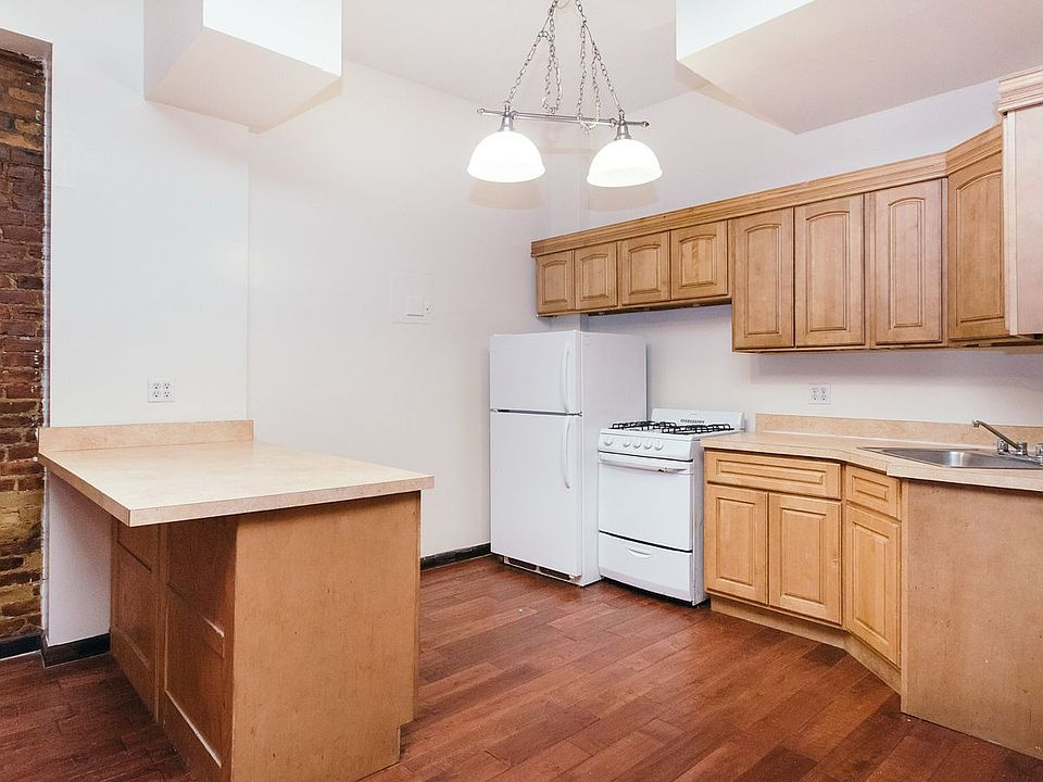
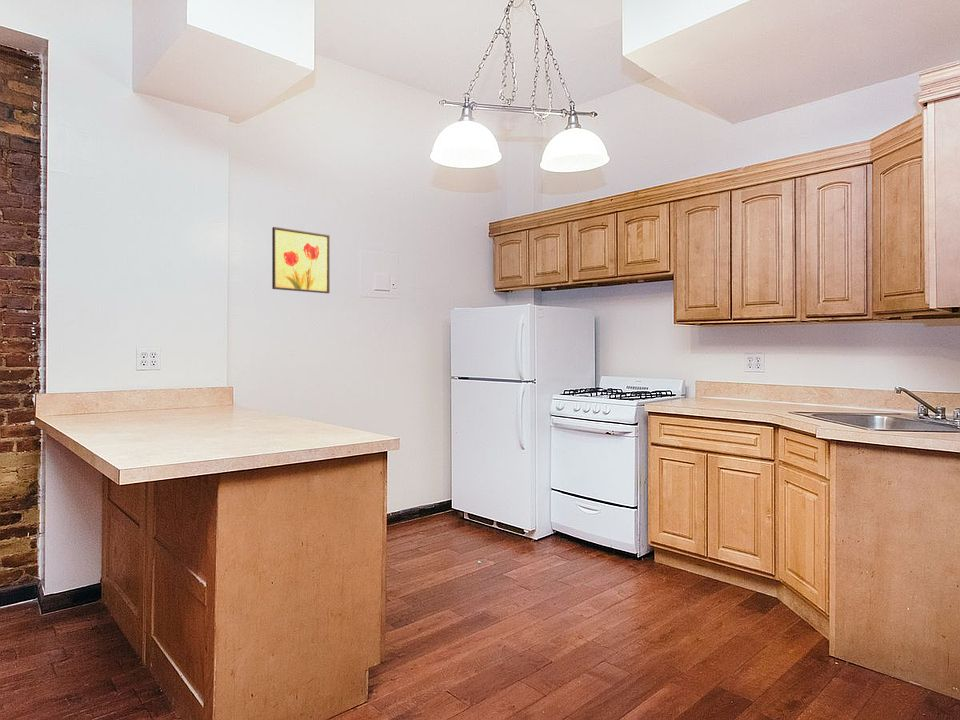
+ wall art (301, 261)
